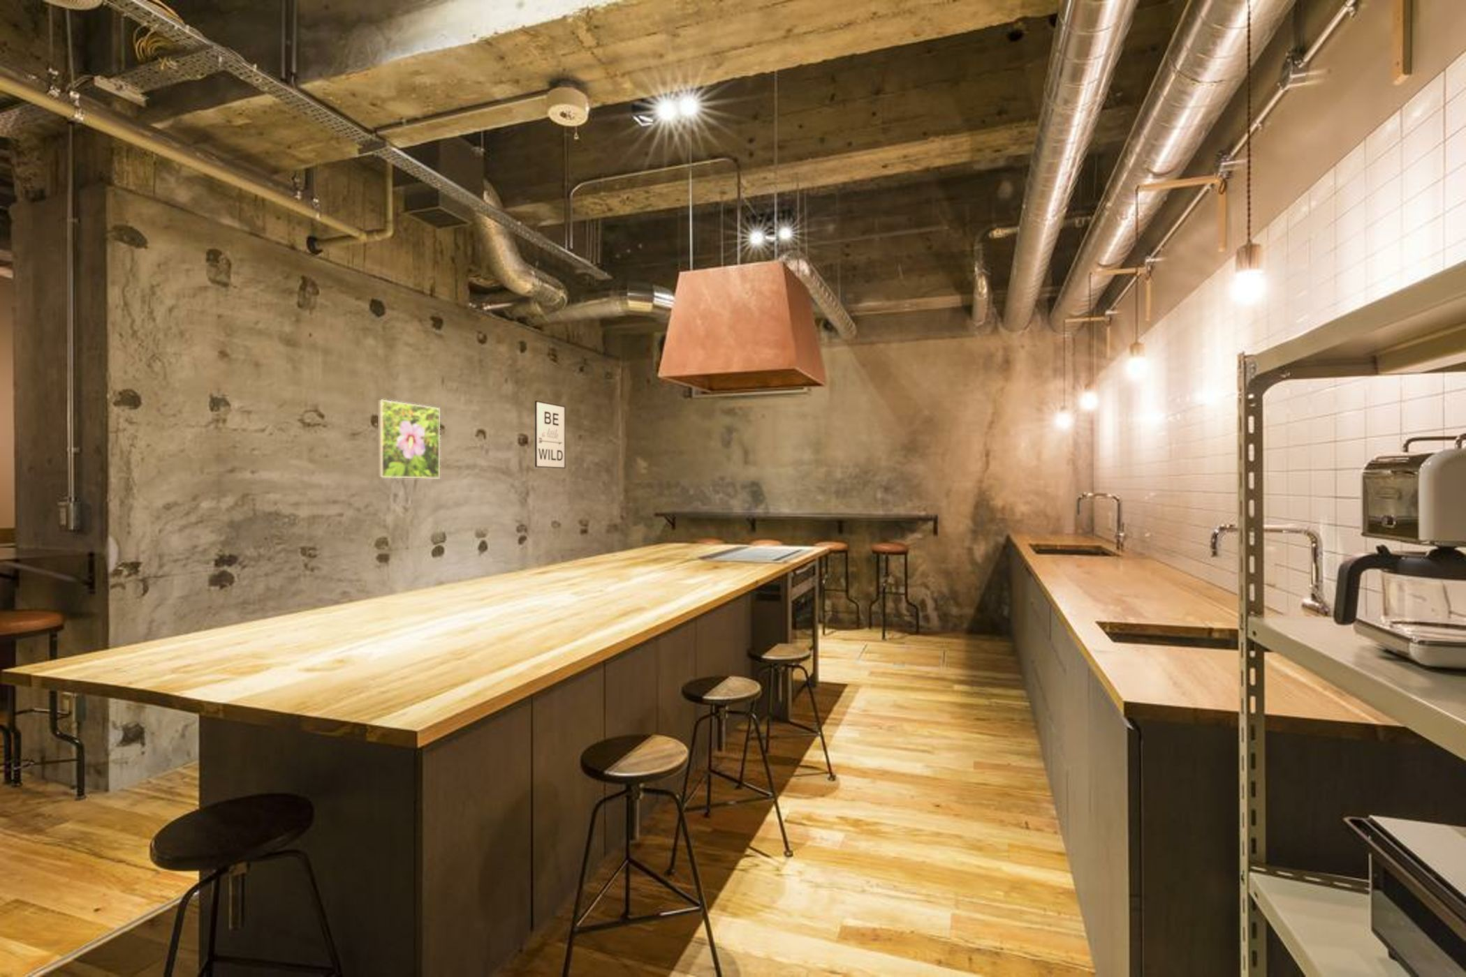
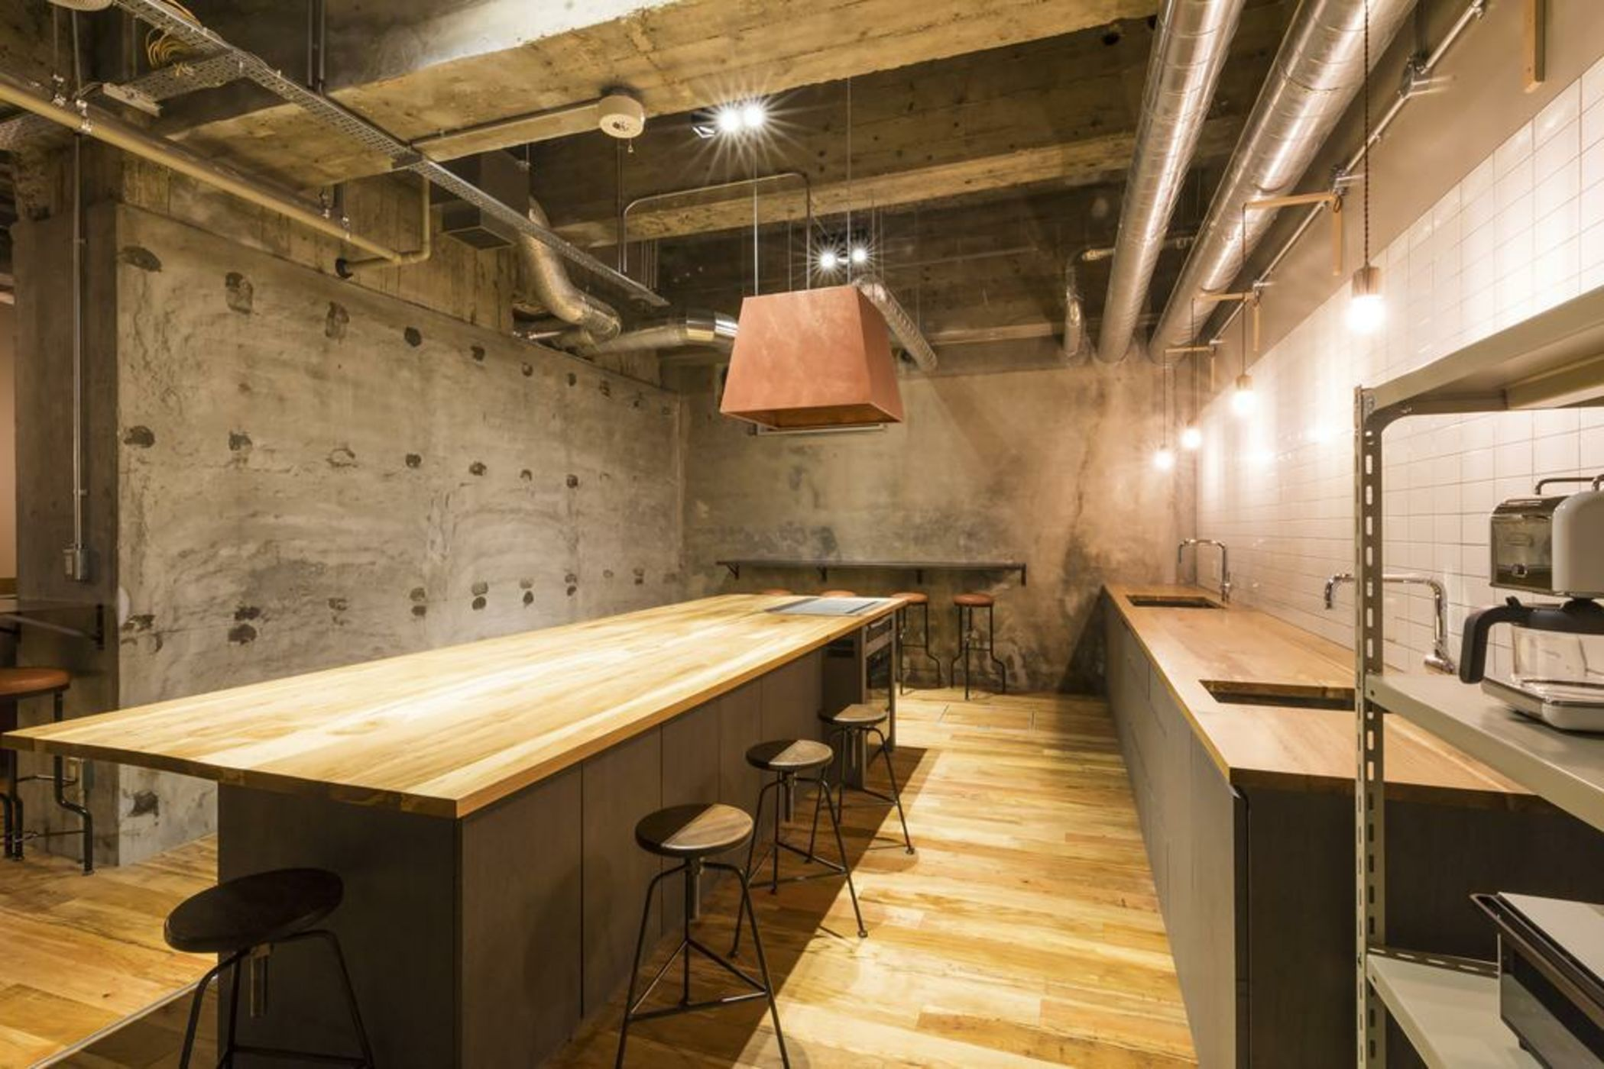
- wall art (551, 435)
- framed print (410, 441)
